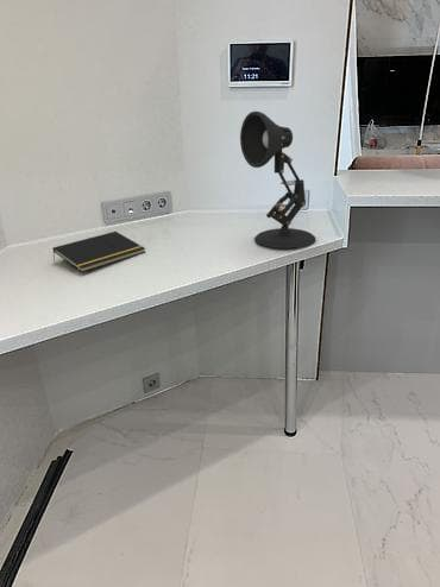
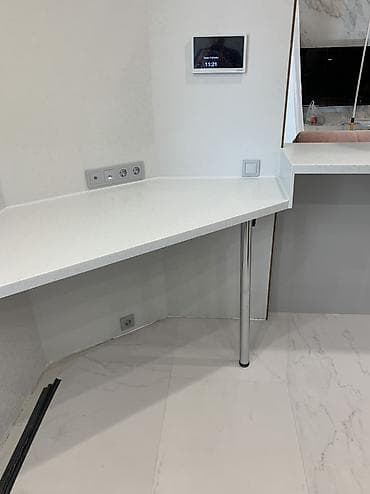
- notepad (100, 250)
- desk lamp (283, 178)
